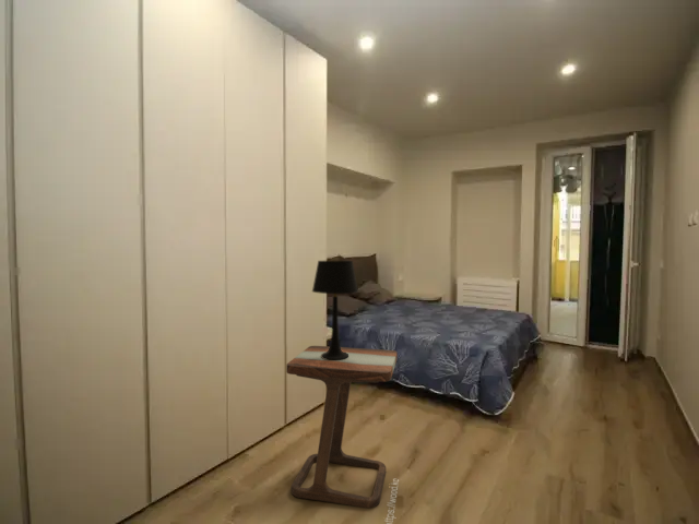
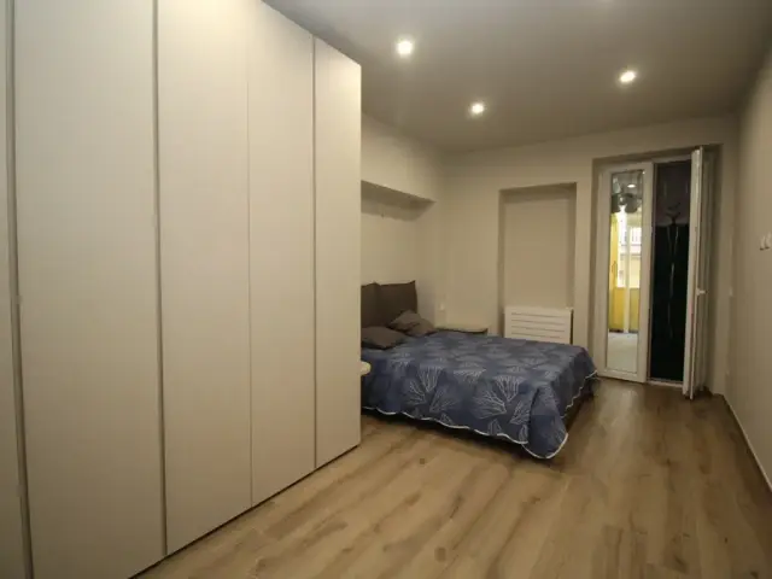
- table lamp (334, 308)
- side table (345, 417)
